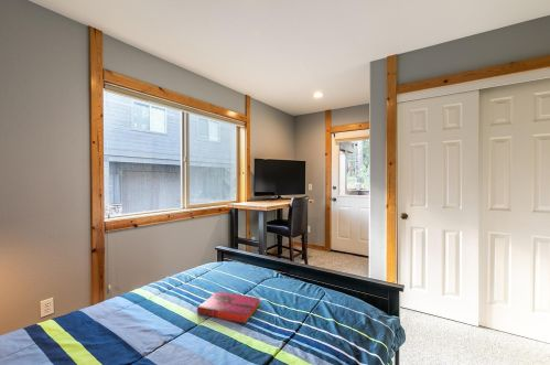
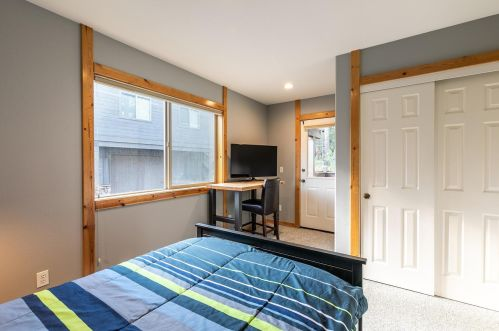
- hardback book (229, 305)
